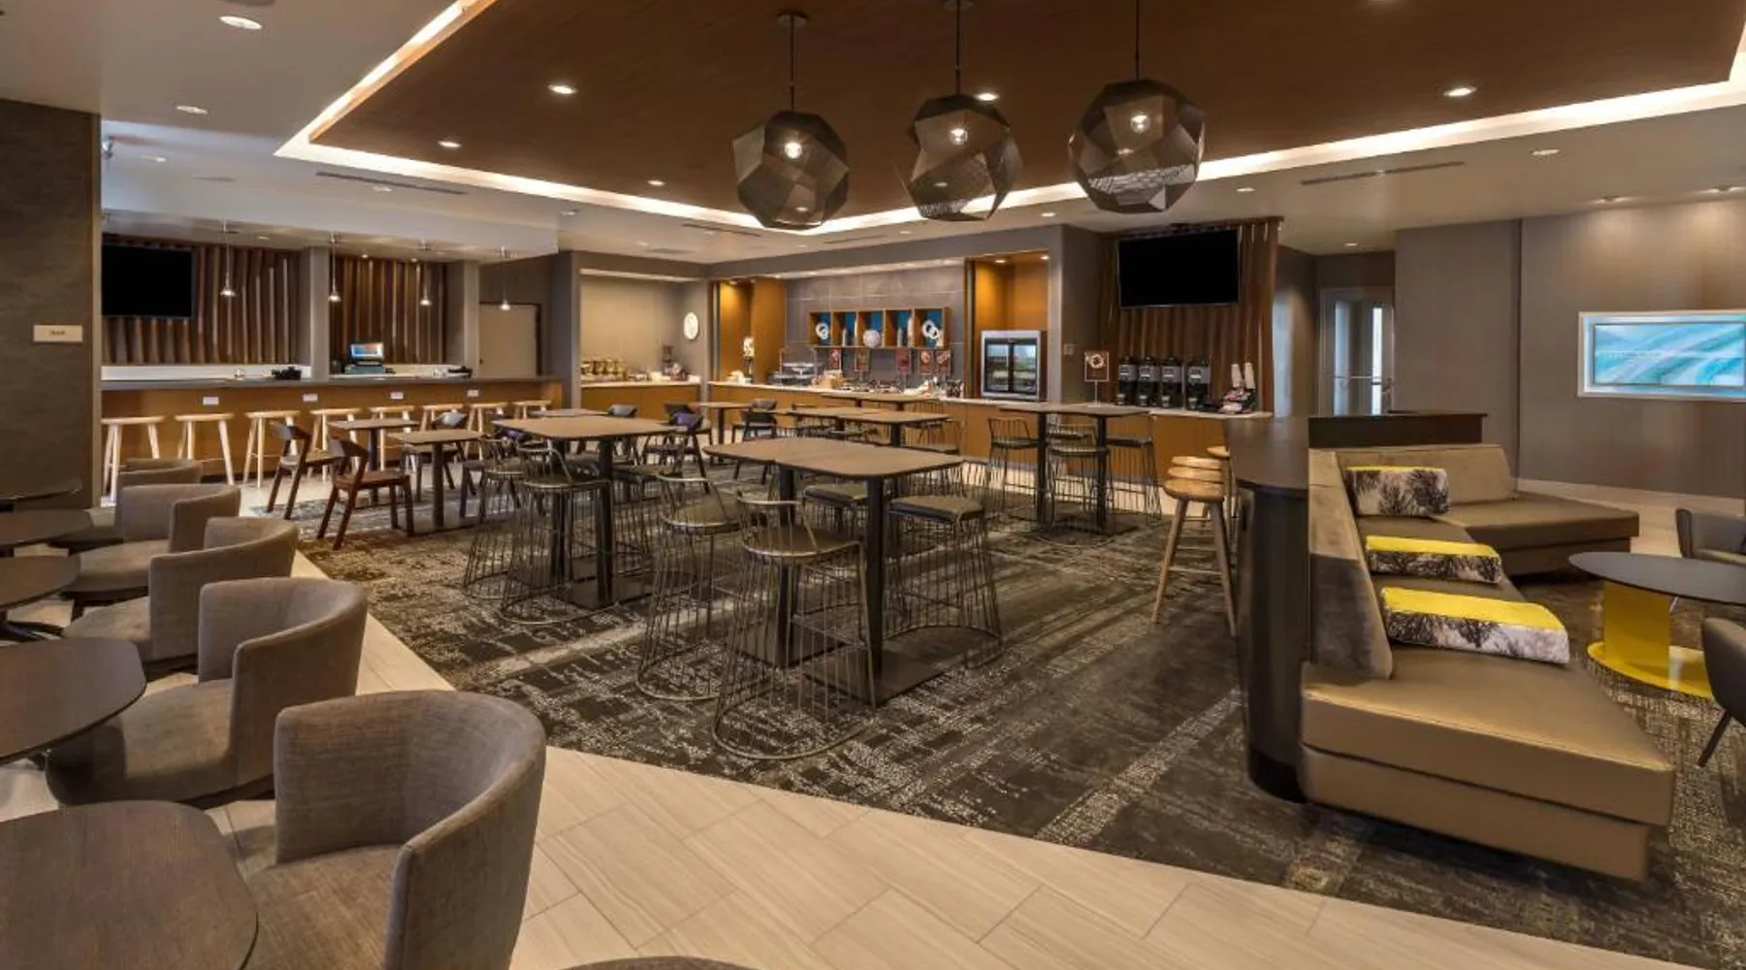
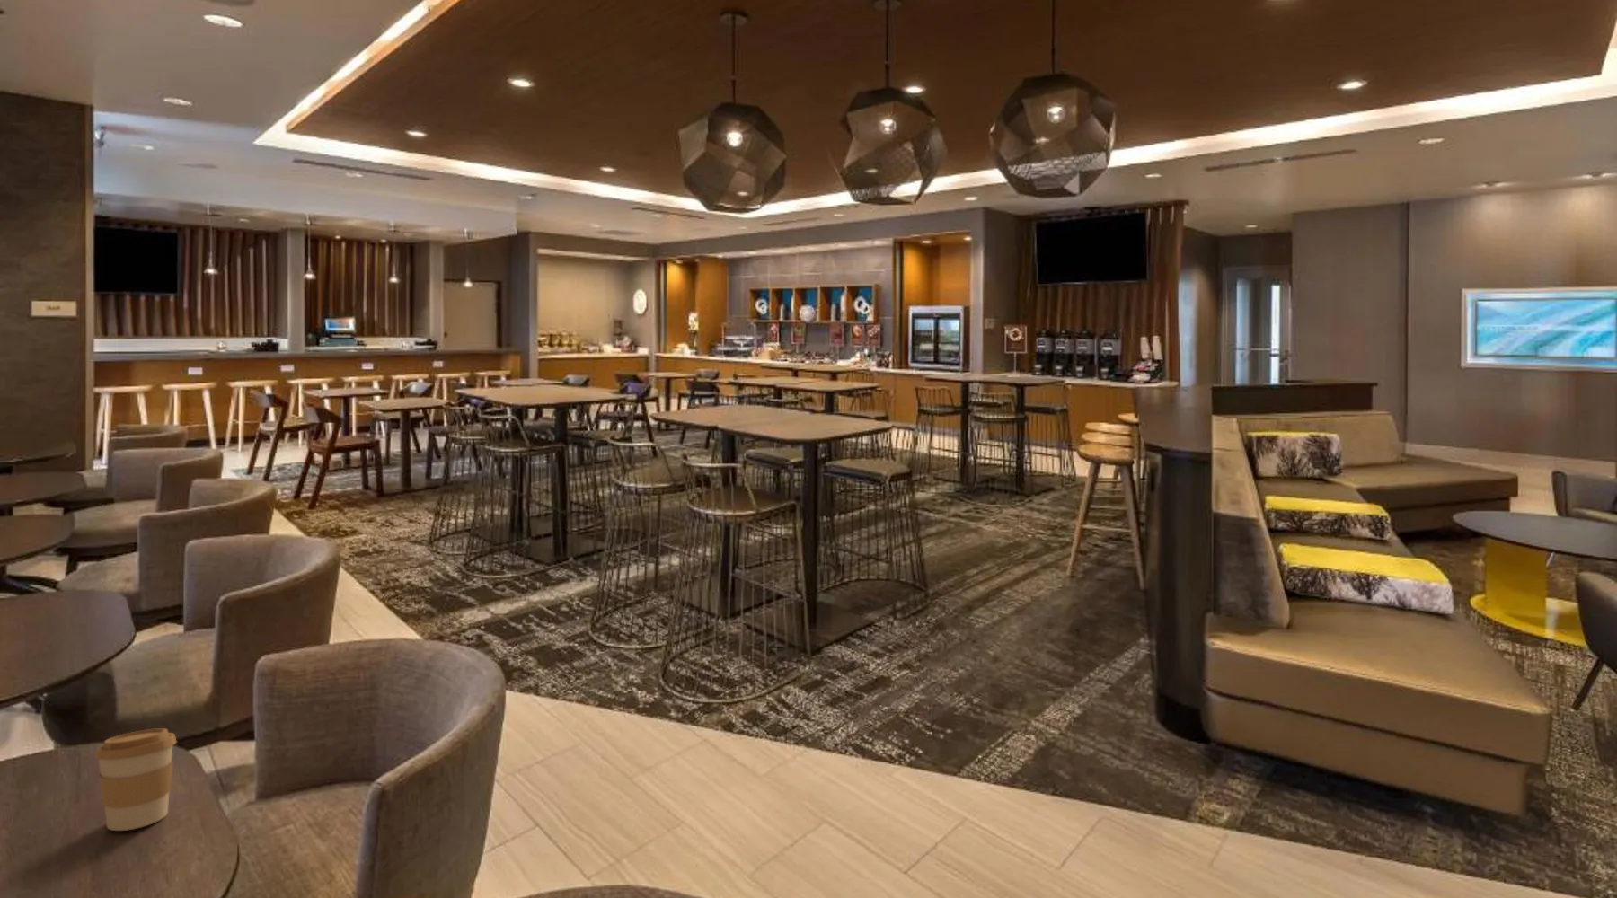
+ coffee cup (136, 776)
